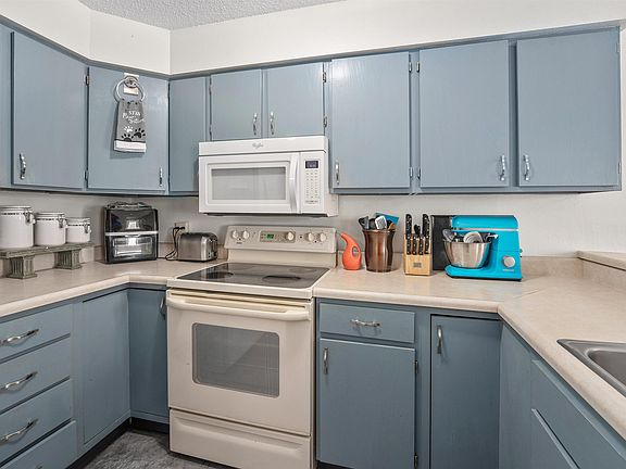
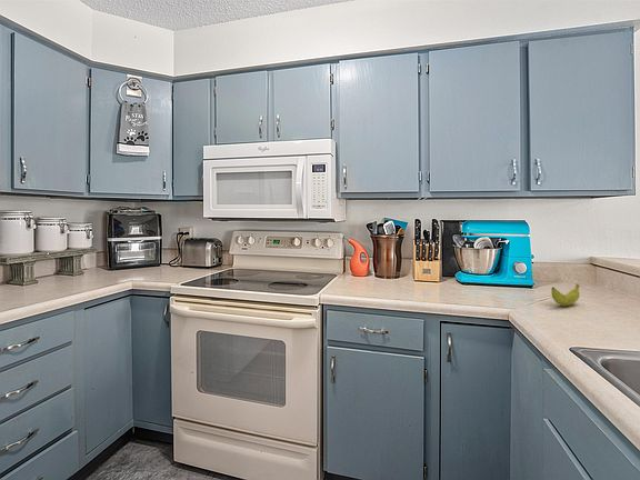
+ banana (566, 294)
